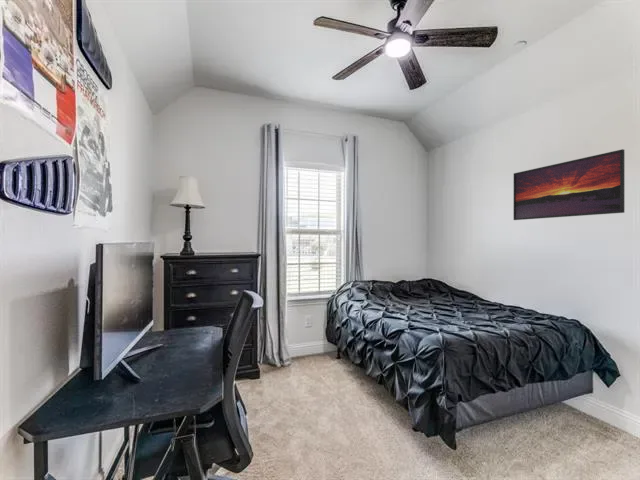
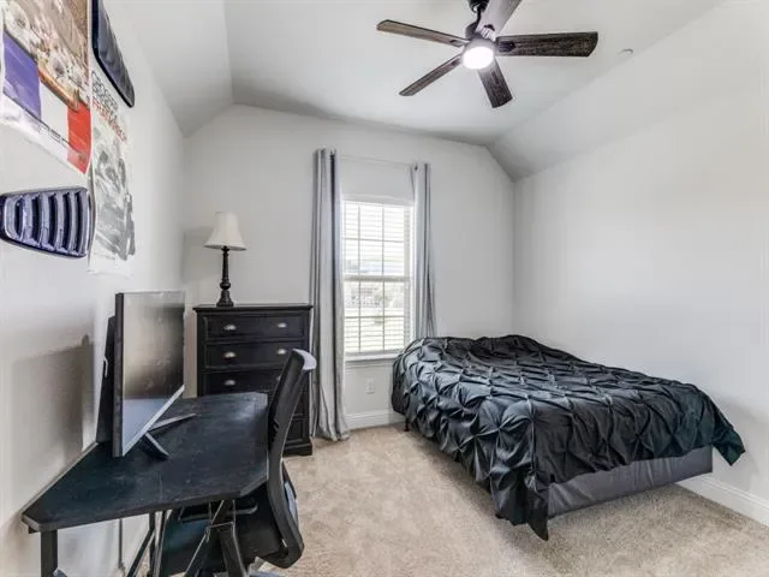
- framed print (560, 190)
